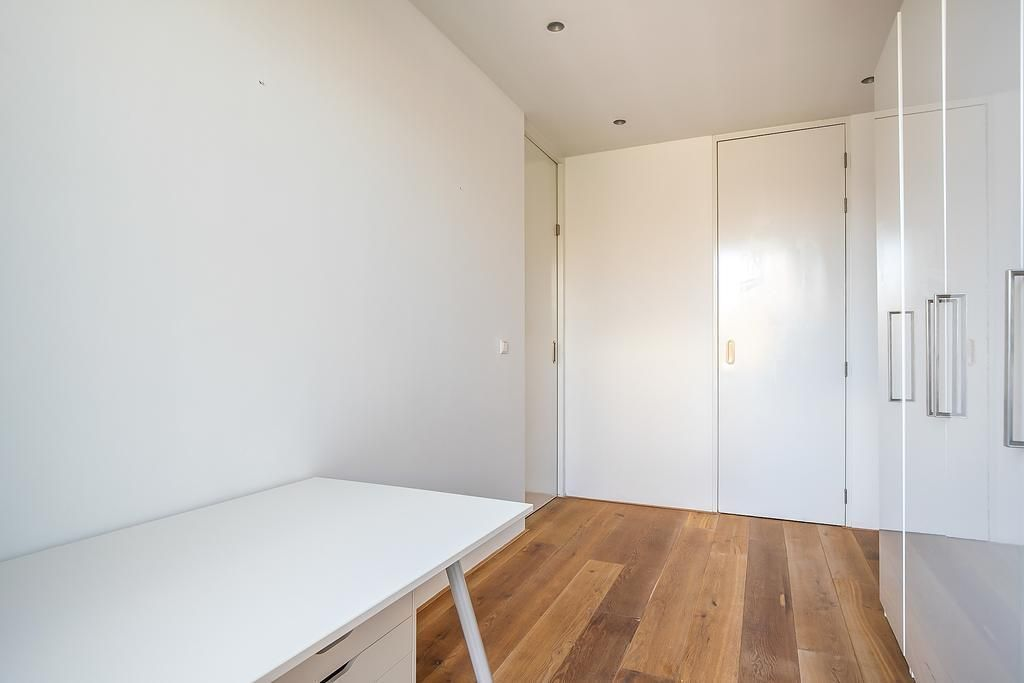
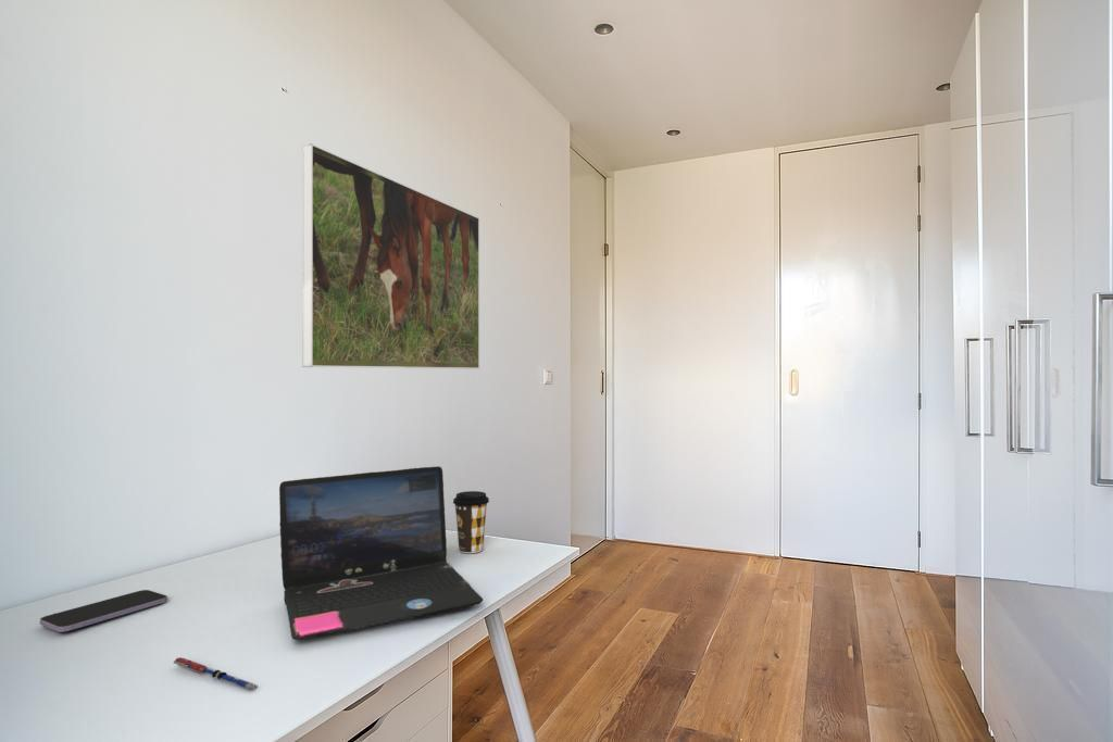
+ coffee cup (471, 521)
+ pen (214, 671)
+ smartphone (107, 608)
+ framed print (408, 278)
+ laptop (378, 542)
